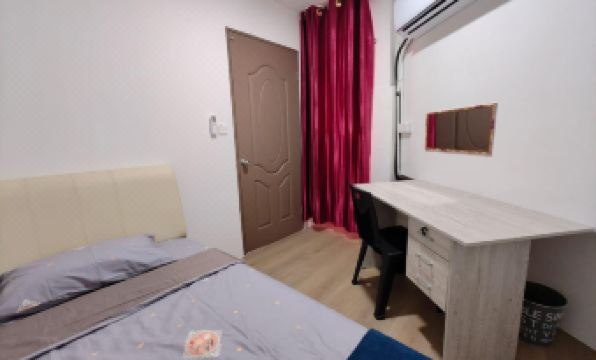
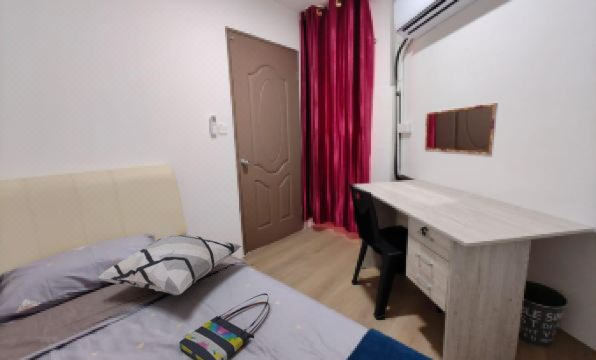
+ decorative pillow (177, 260)
+ tote bag (234, 325)
